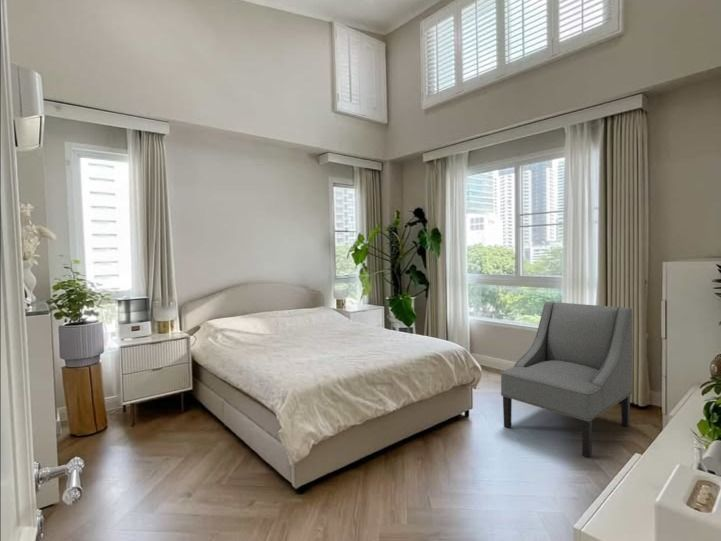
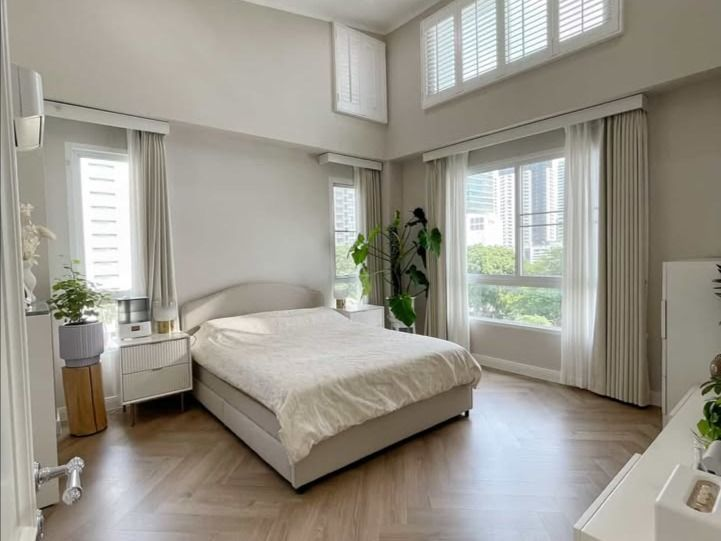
- chair (565, 367)
